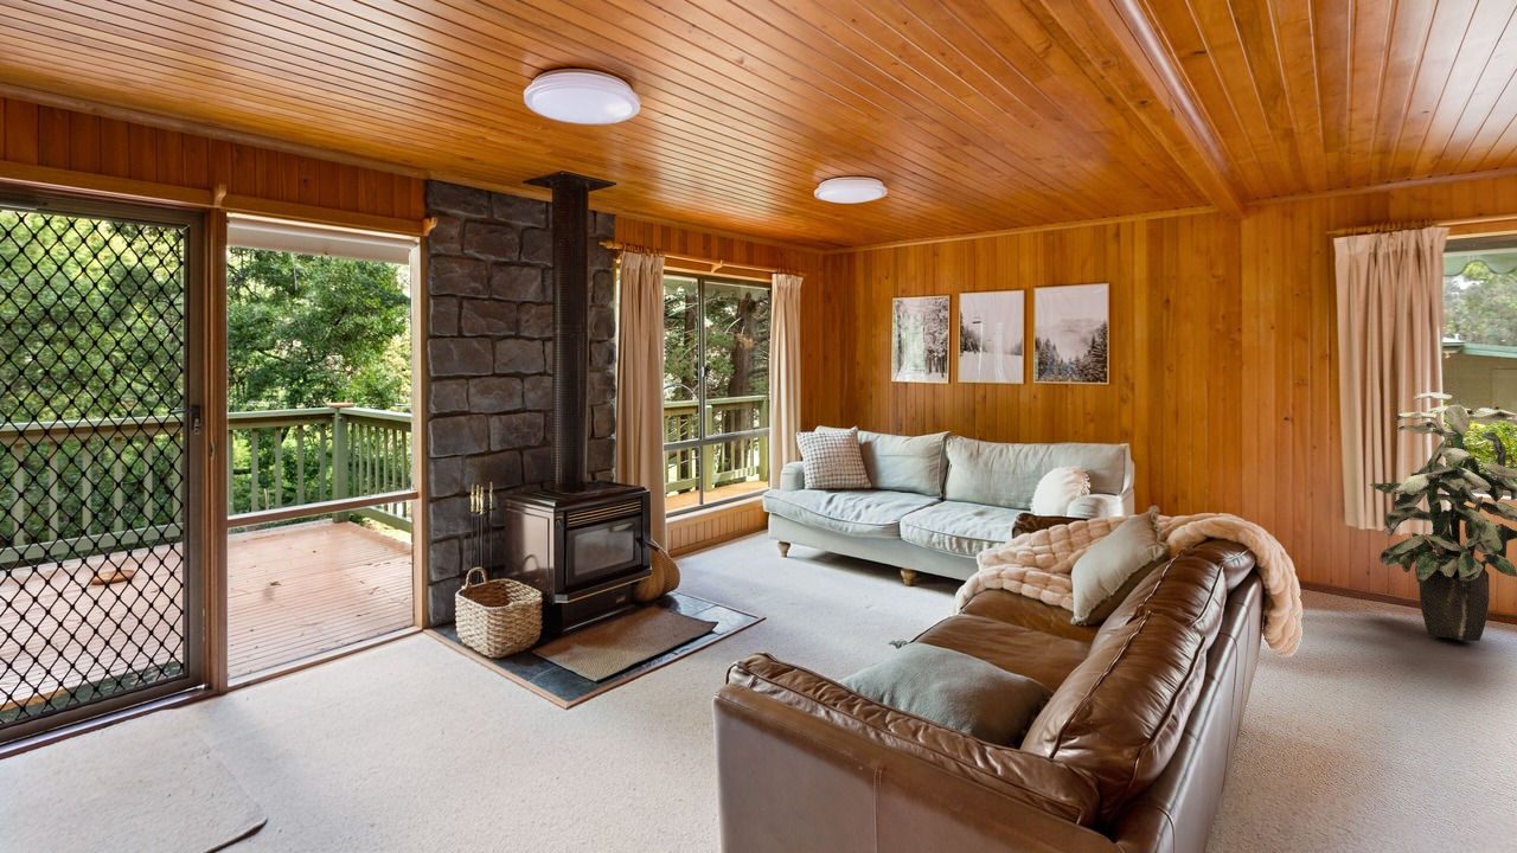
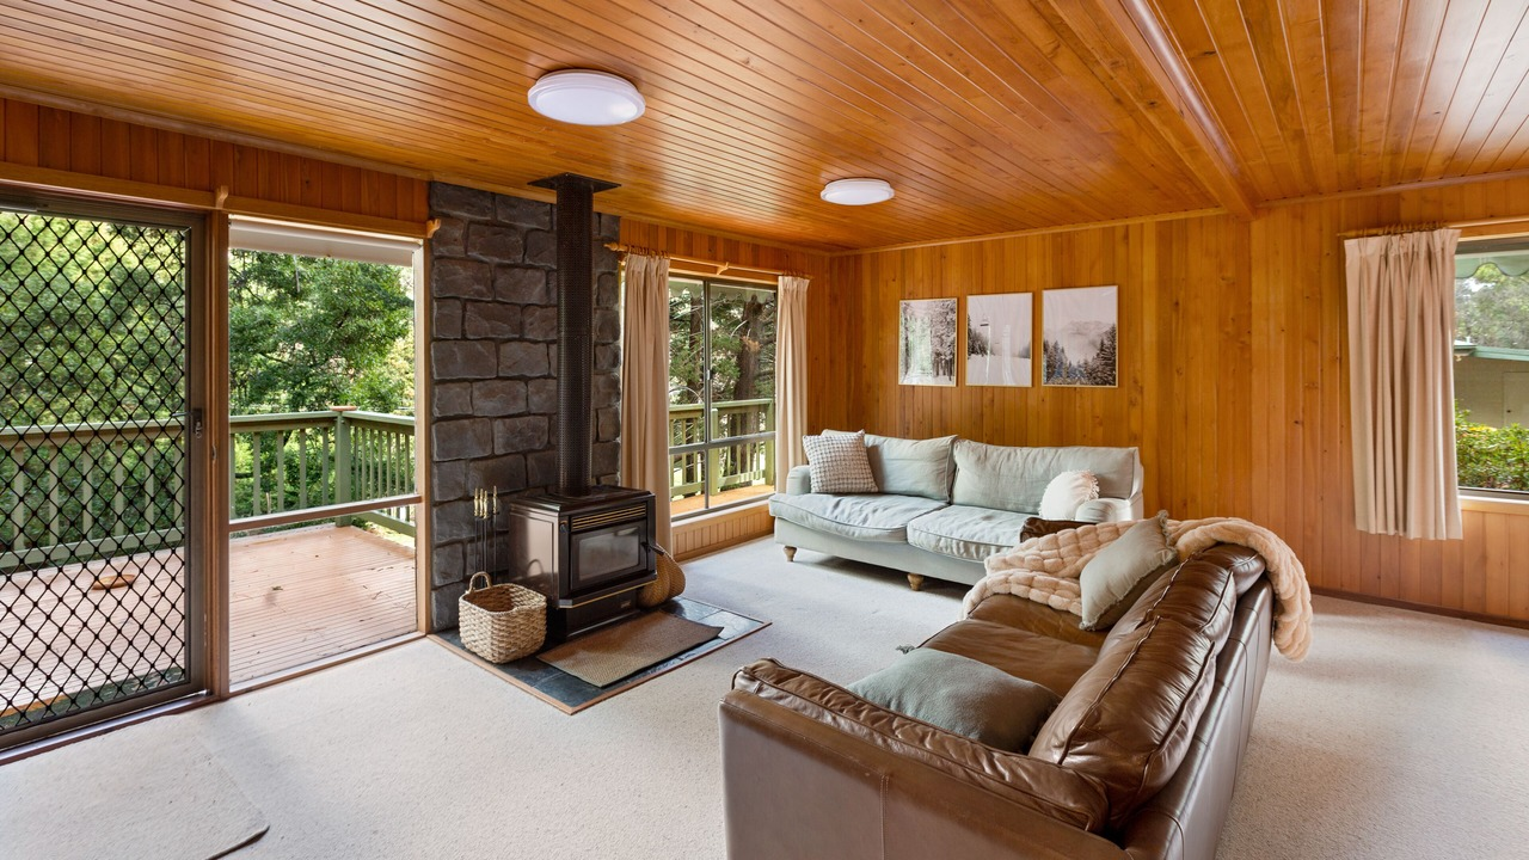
- indoor plant (1447, 514)
